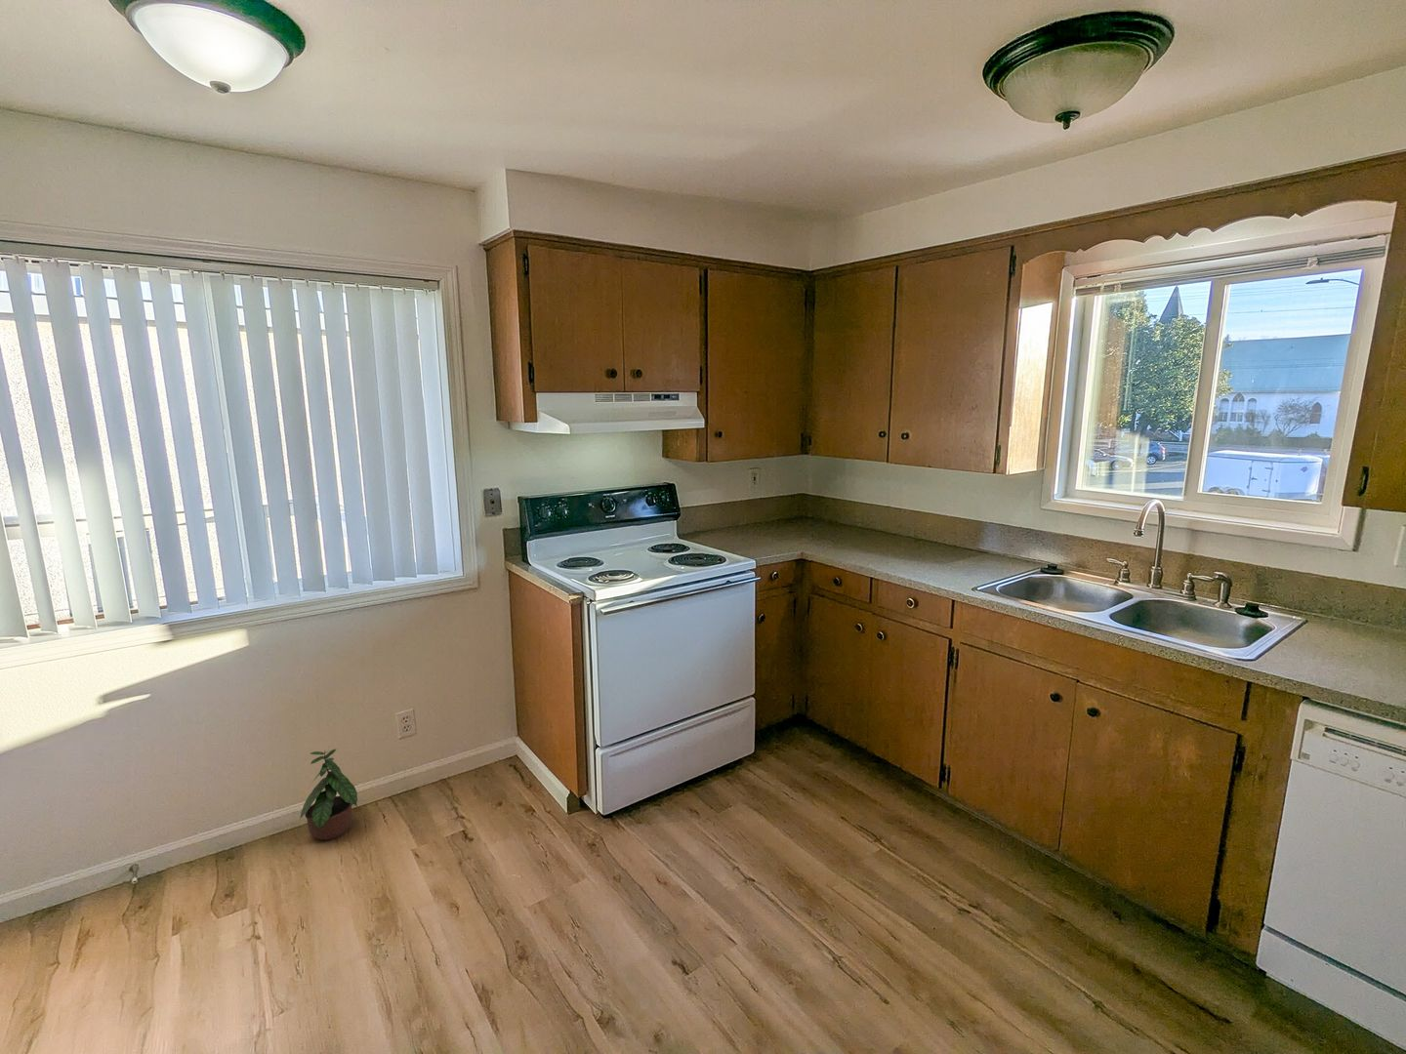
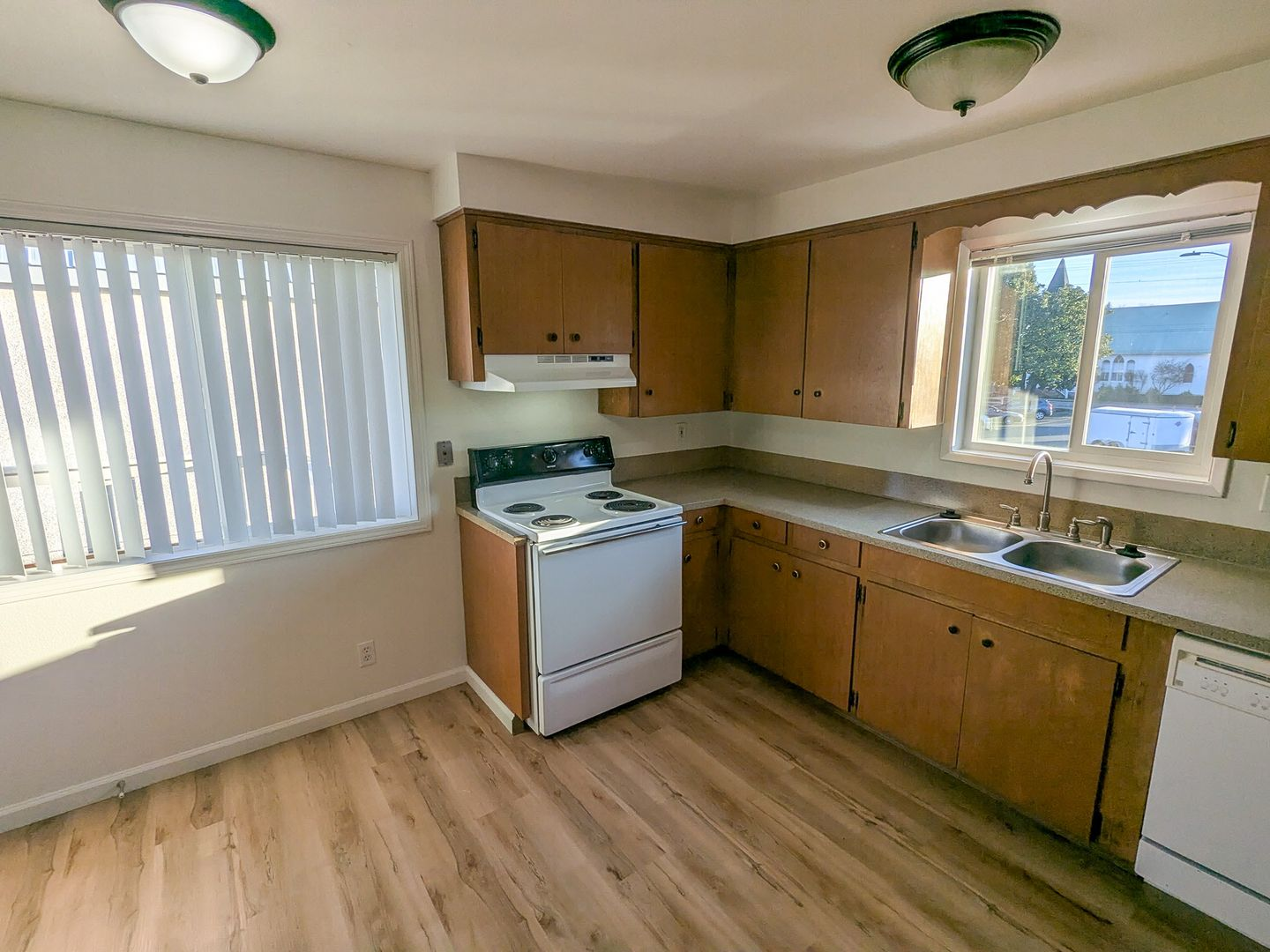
- potted plant (329, 789)
